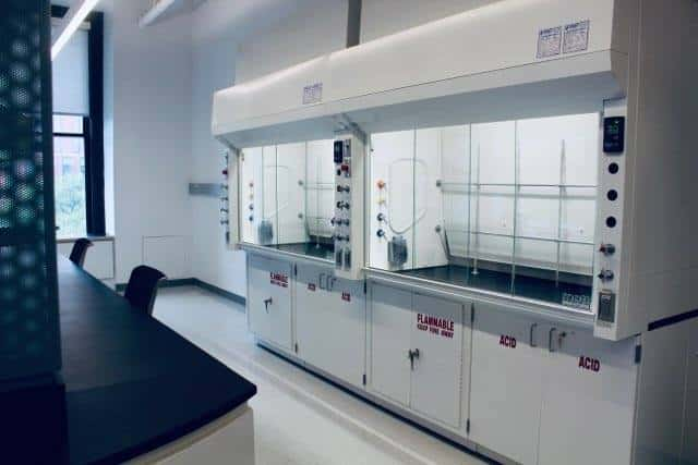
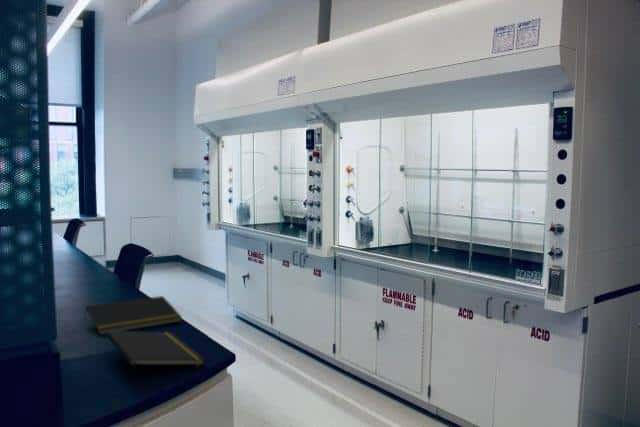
+ notepad (134, 313)
+ notepad (153, 347)
